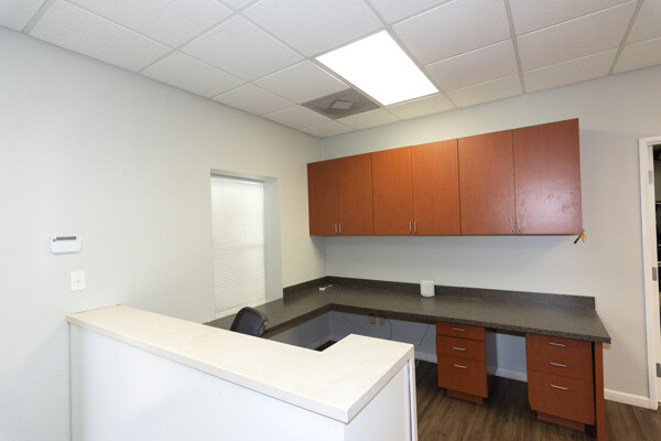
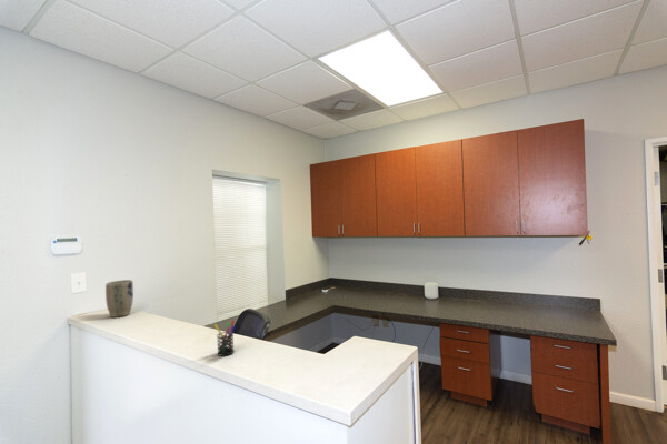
+ pen holder (226, 335)
+ plant pot (120, 297)
